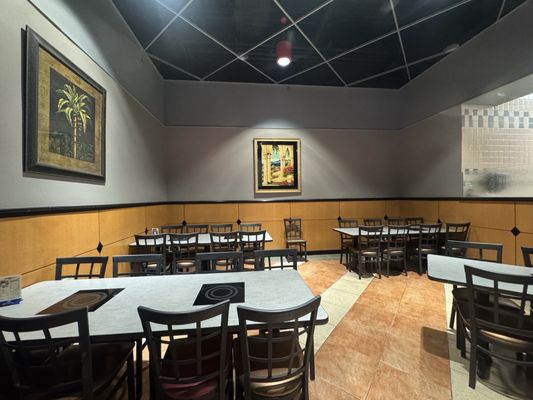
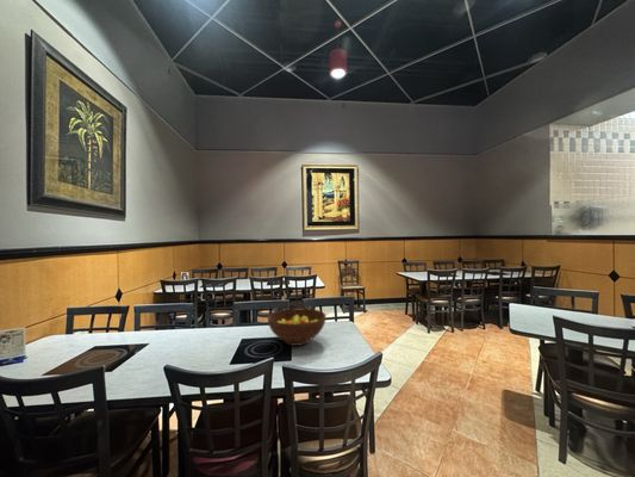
+ fruit bowl (297, 328)
